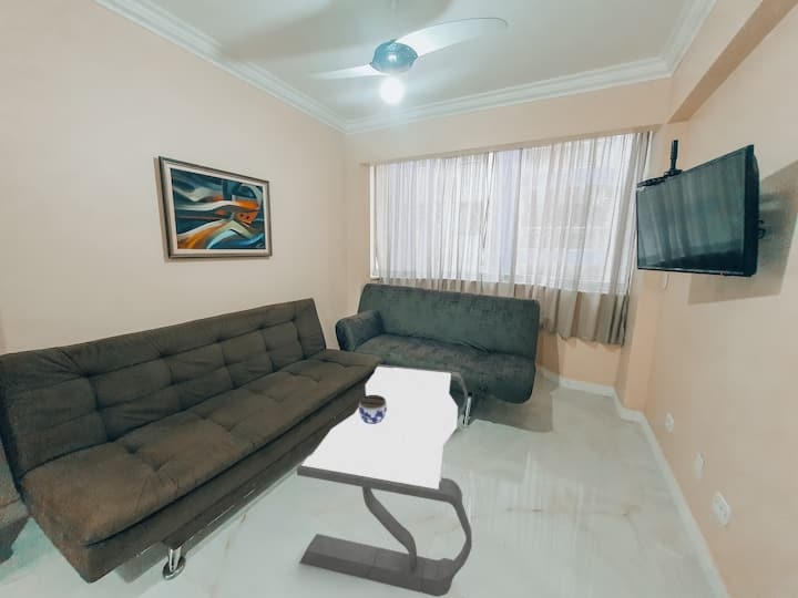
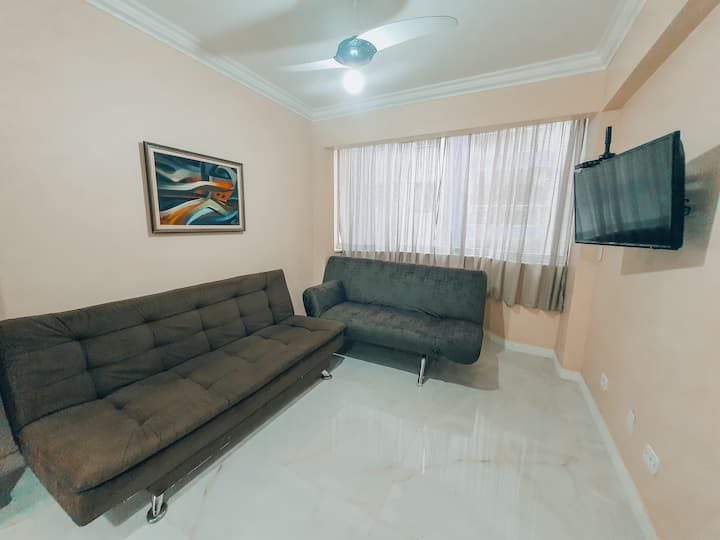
- coffee table (407, 442)
- jar (372, 409)
